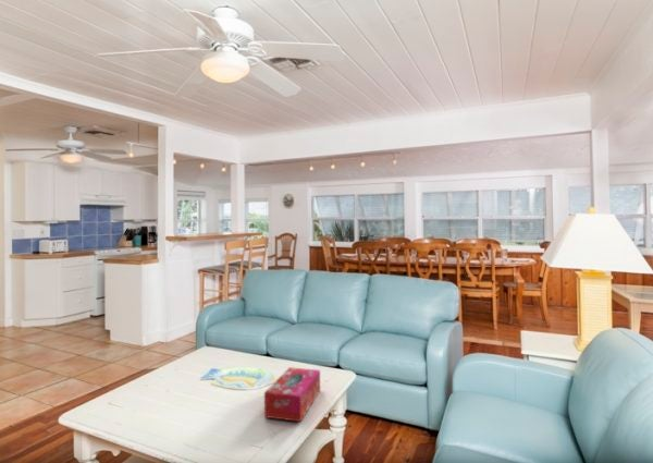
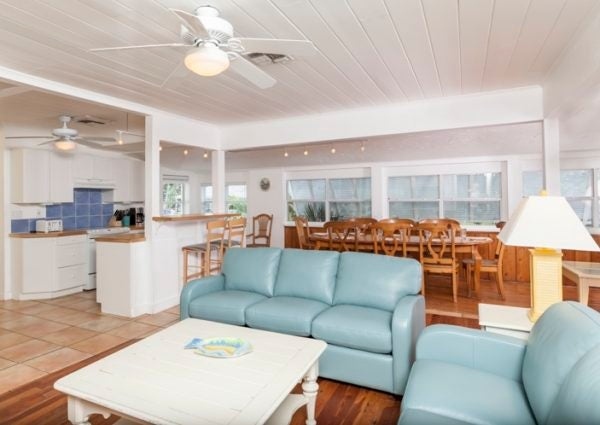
- tissue box (294, 391)
